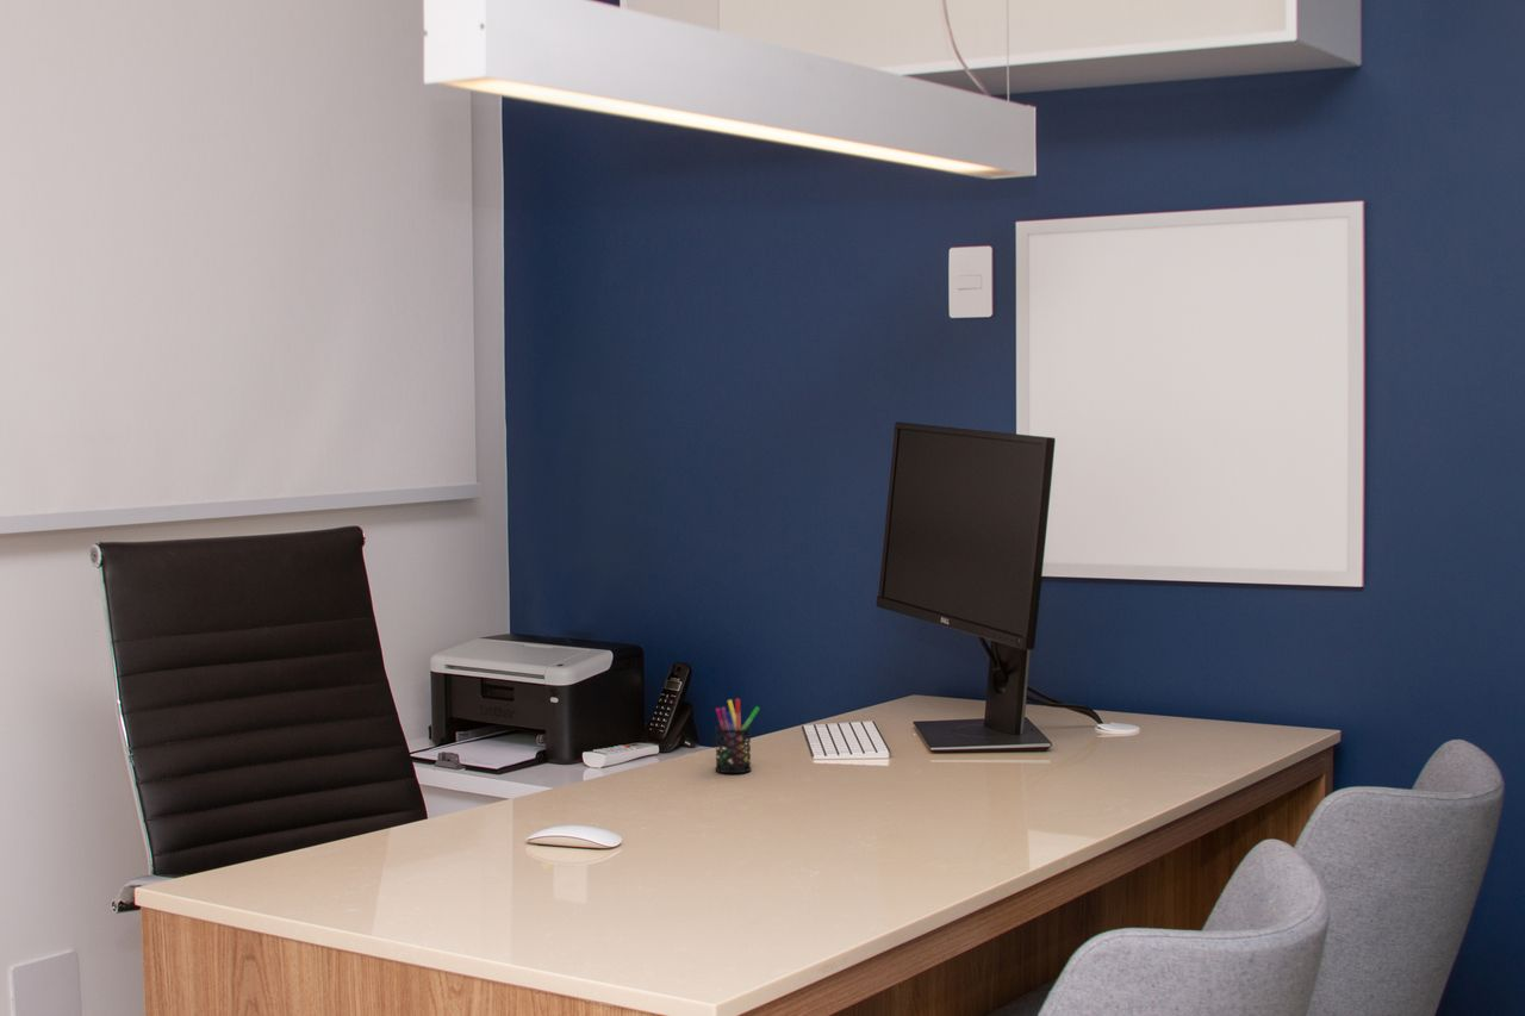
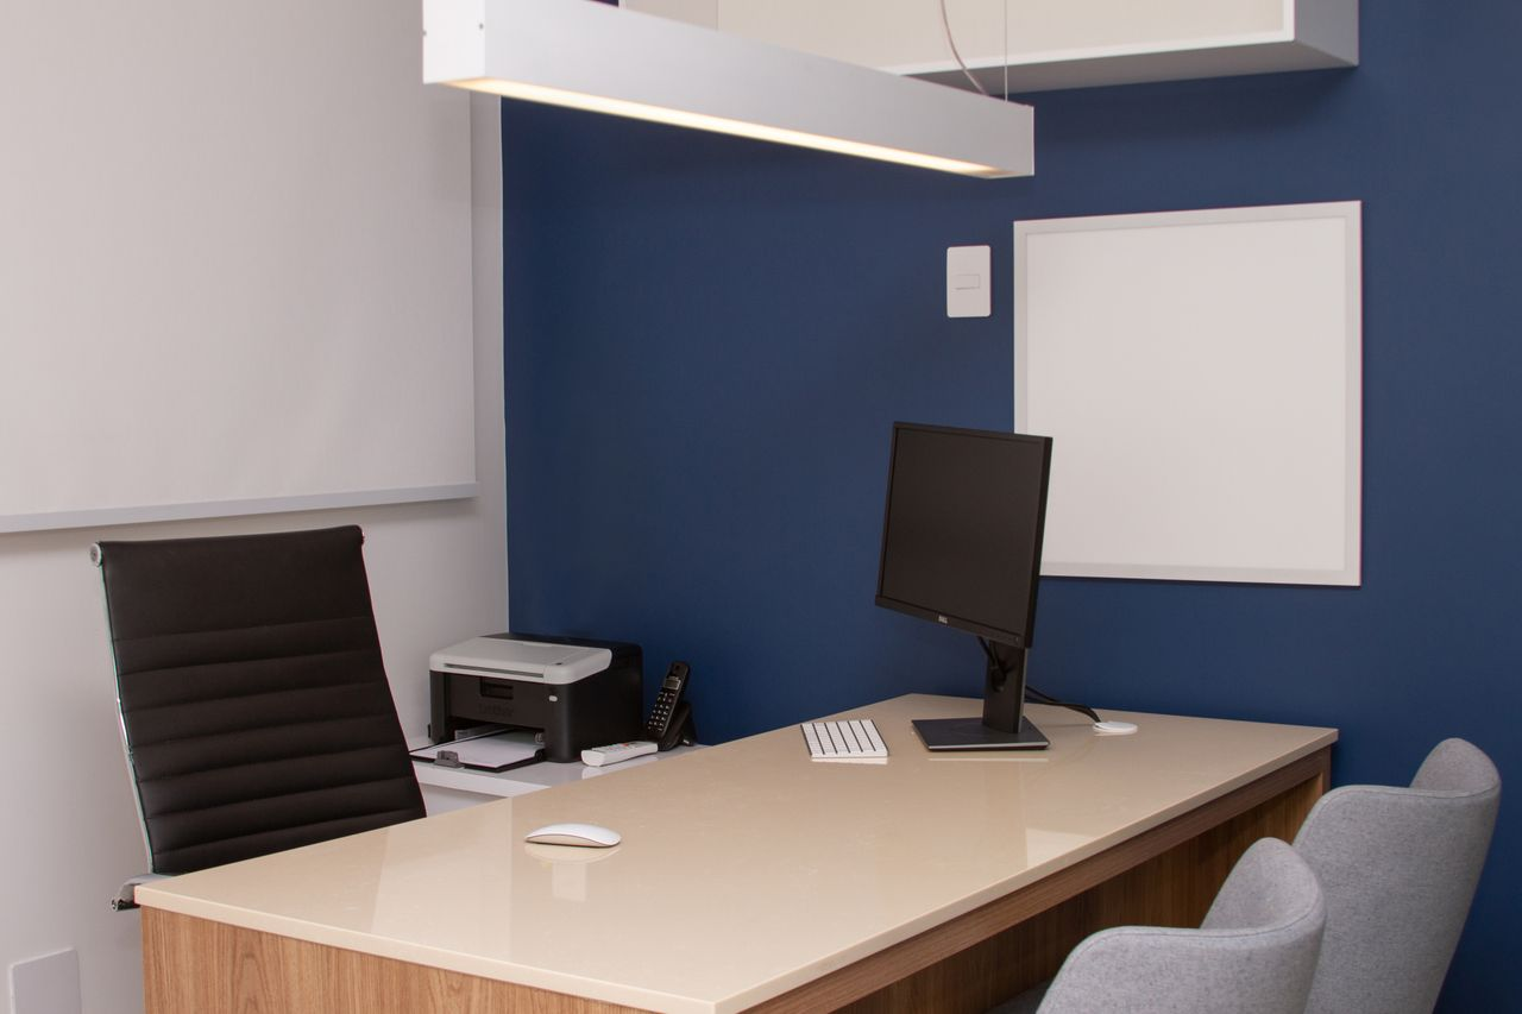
- pen holder (737, 733)
